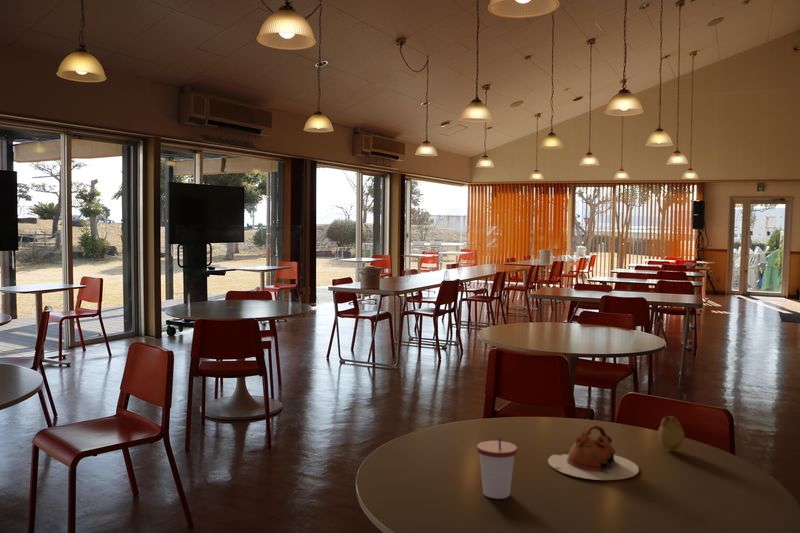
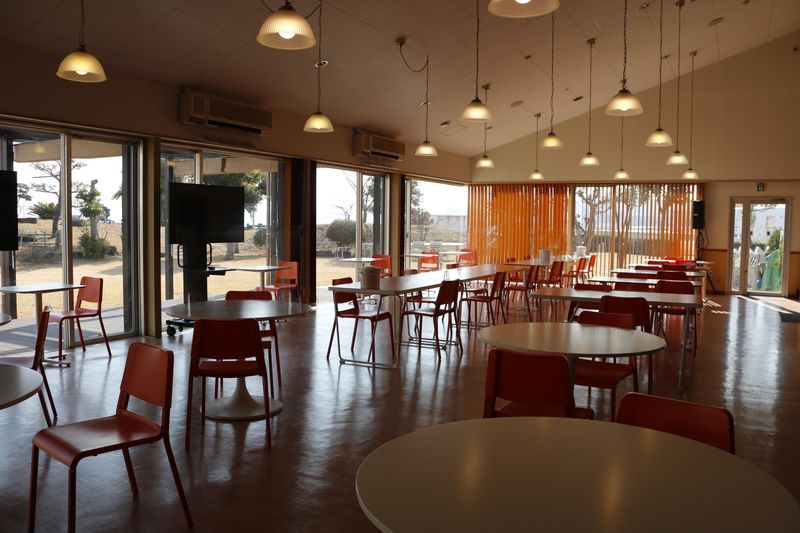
- cup (496, 464)
- teapot (592, 445)
- fruit (670, 430)
